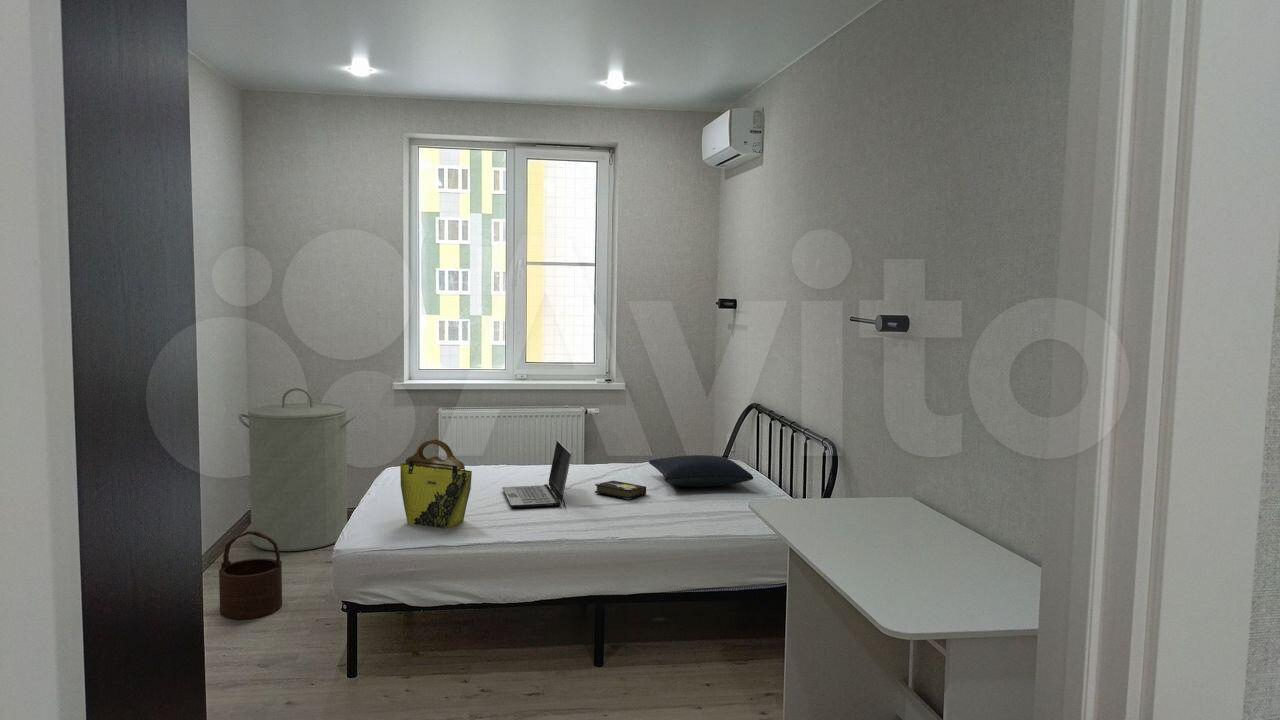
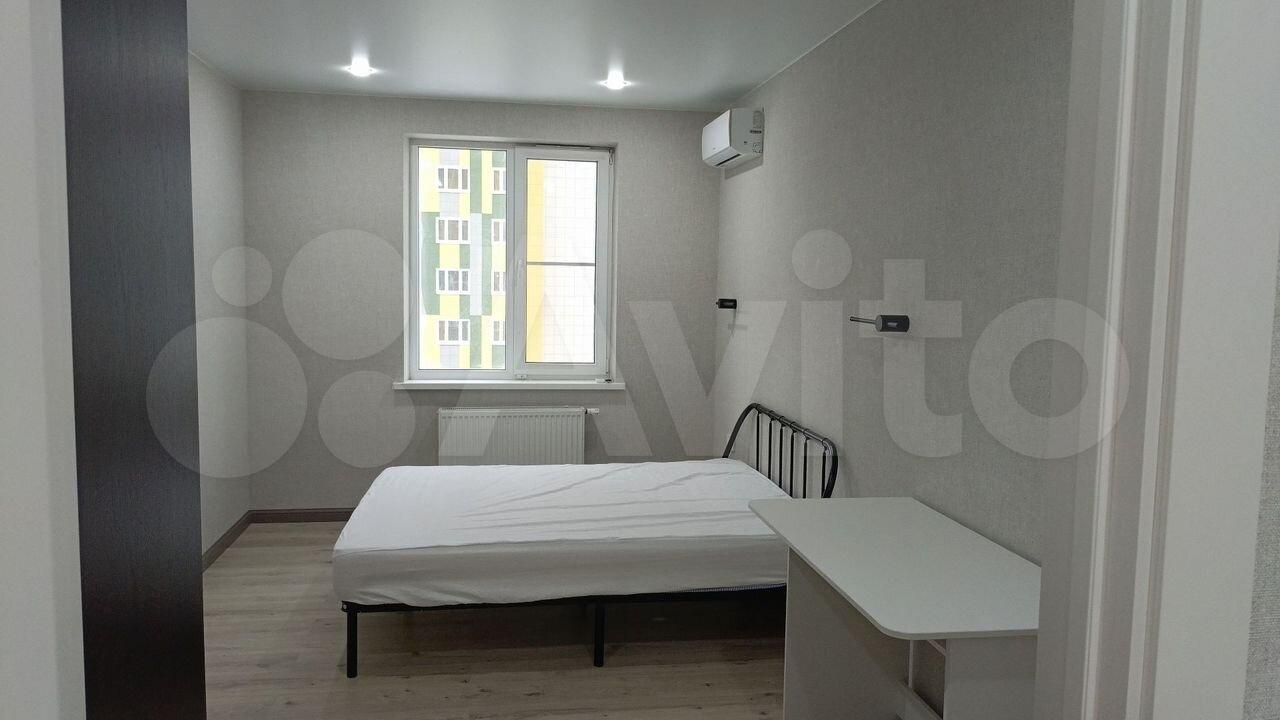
- tote bag (435, 481)
- laptop computer (537, 485)
- wooden bucket (250, 570)
- pillow (698, 469)
- hardback book (620, 488)
- laundry hamper (299, 463)
